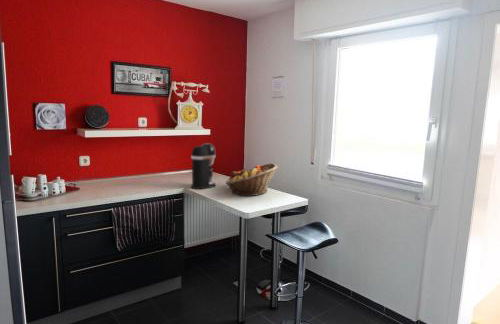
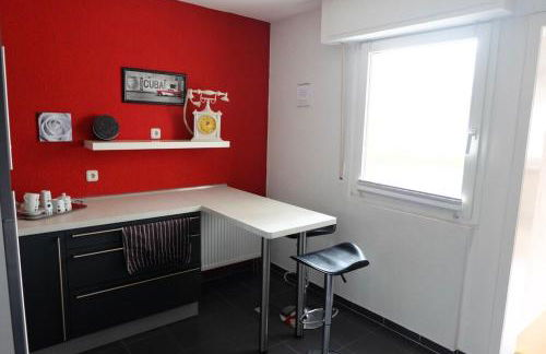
- fruit basket (251, 178)
- coffee maker (203, 165)
